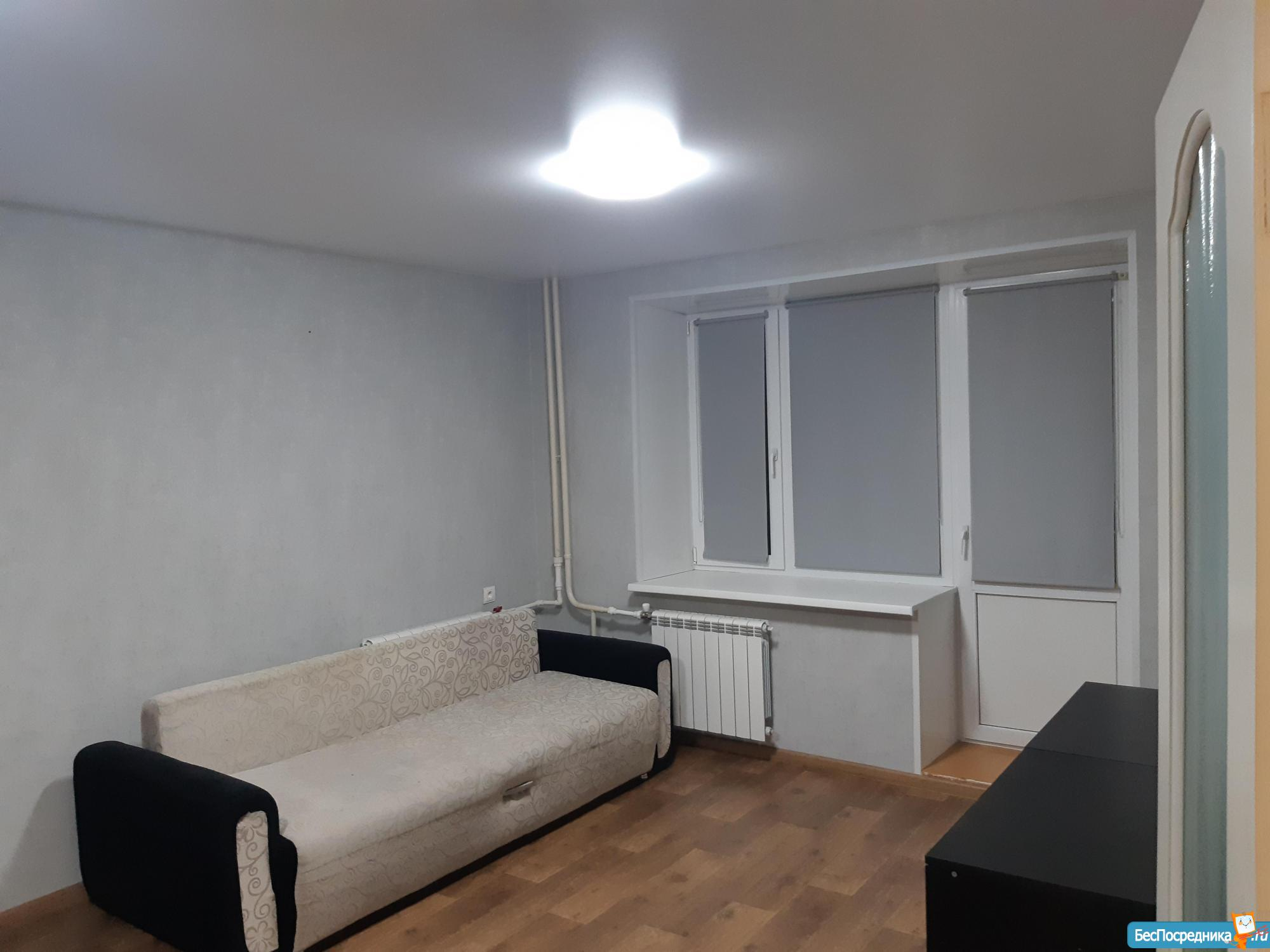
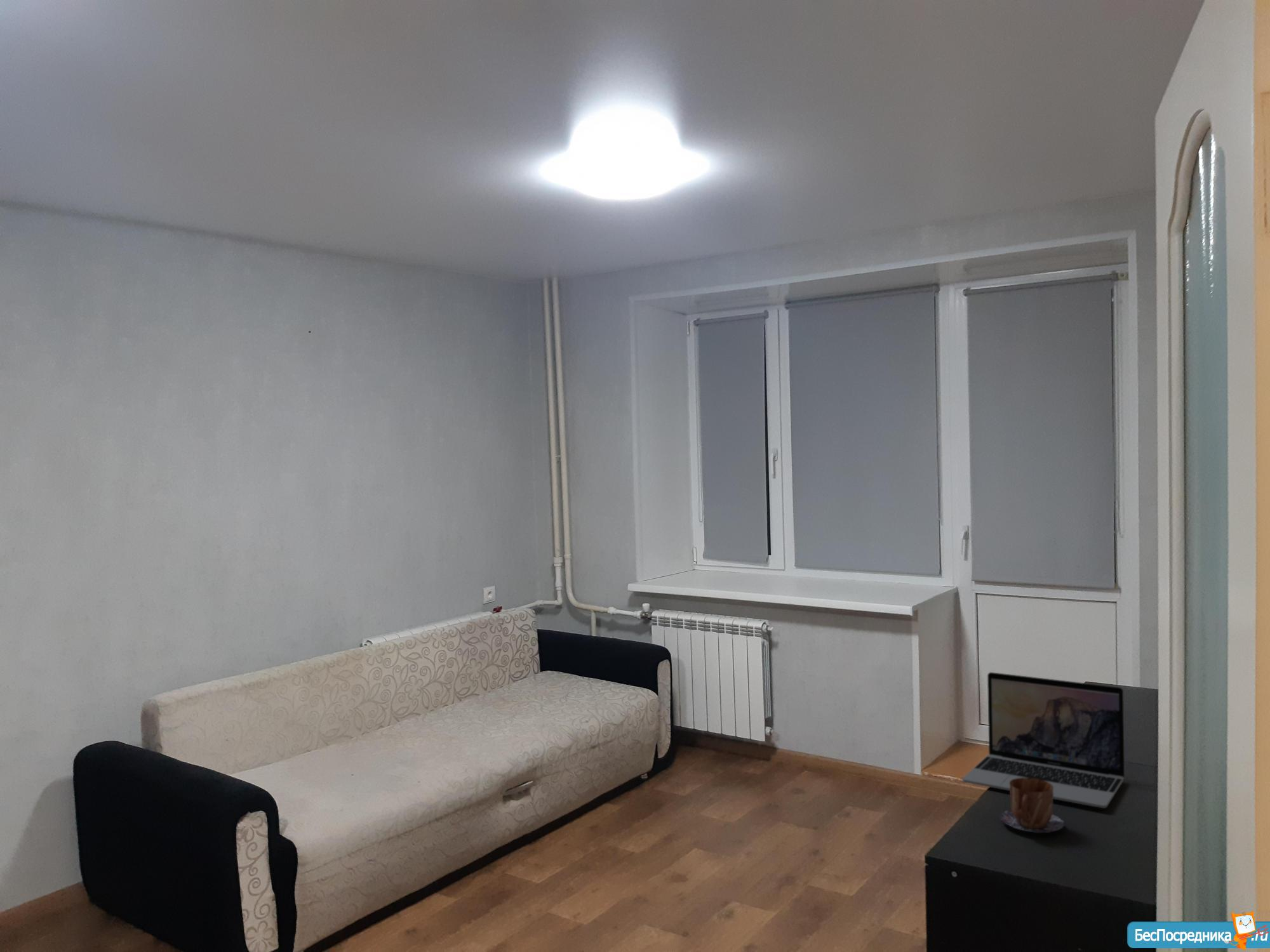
+ laptop (1042, 736)
+ mug (1031, 805)
